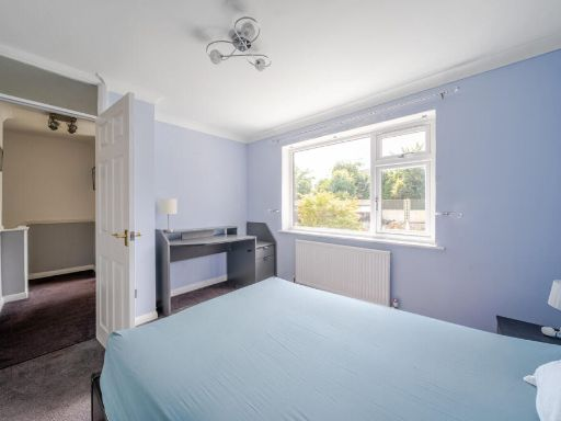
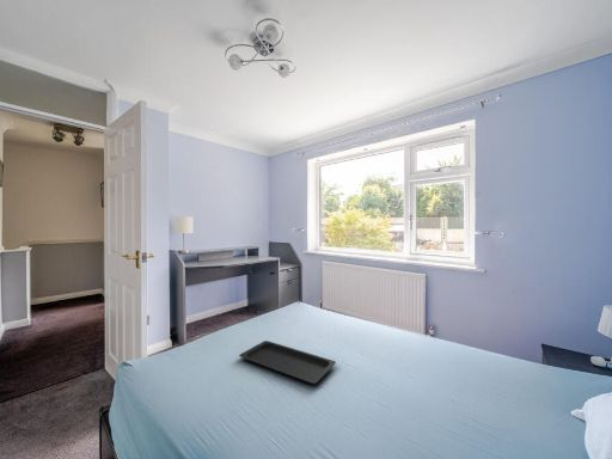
+ serving tray (286, 360)
